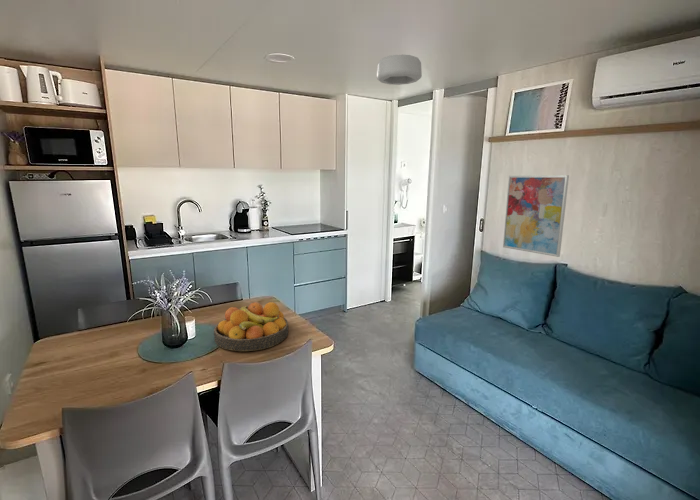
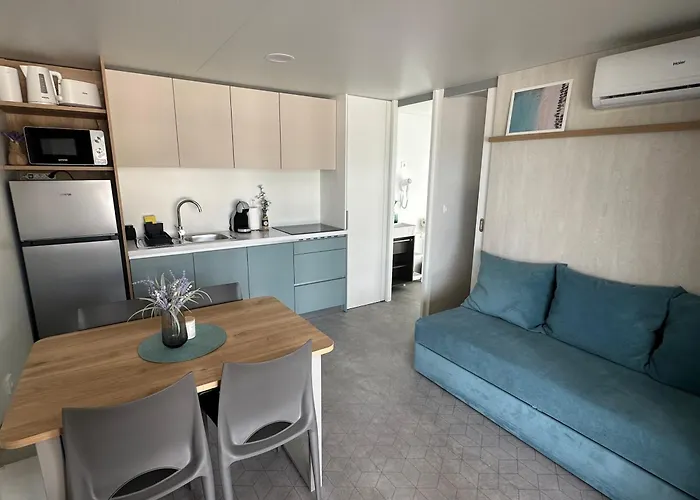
- wall art (533, 214)
- fruit bowl (251, 320)
- ceiling light (399, 70)
